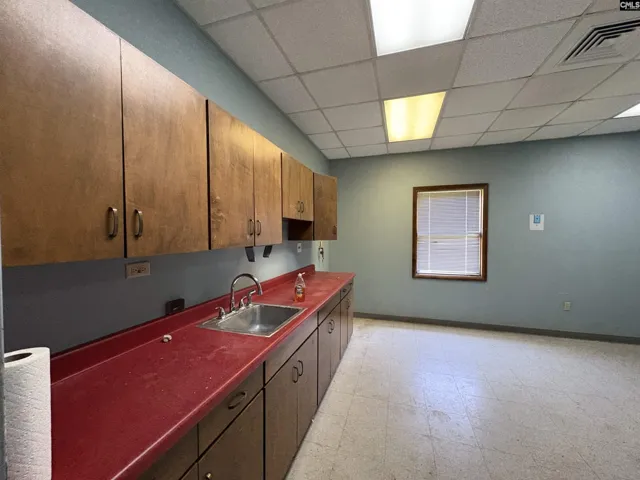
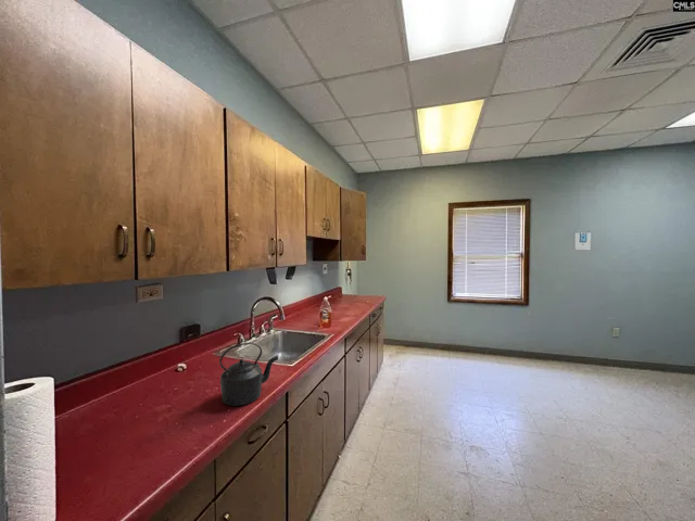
+ kettle (251, 367)
